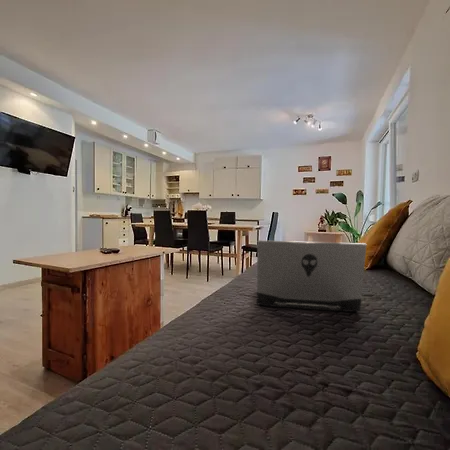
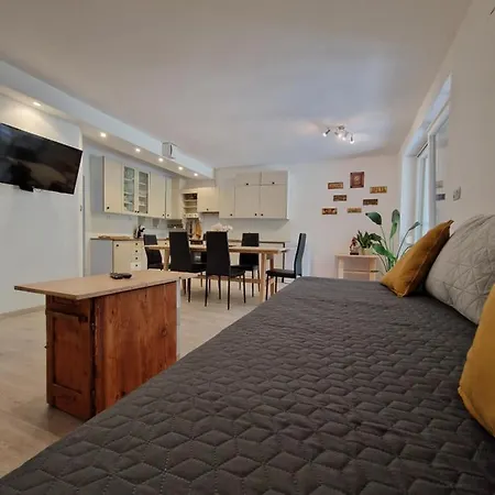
- laptop (305, 270)
